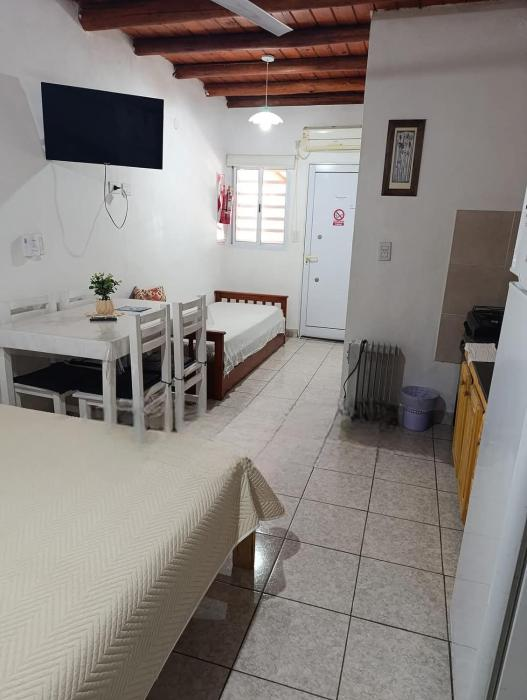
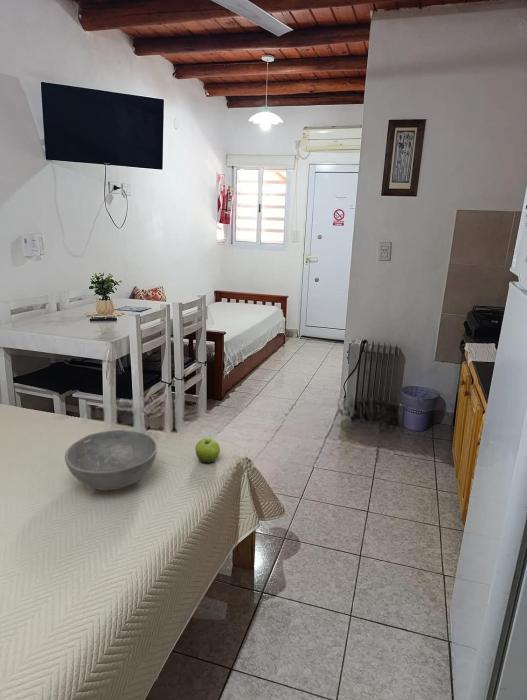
+ fruit (207, 449)
+ bowl (112, 463)
